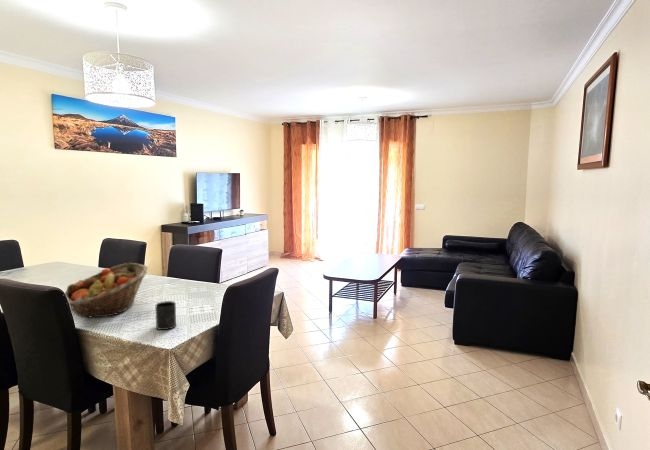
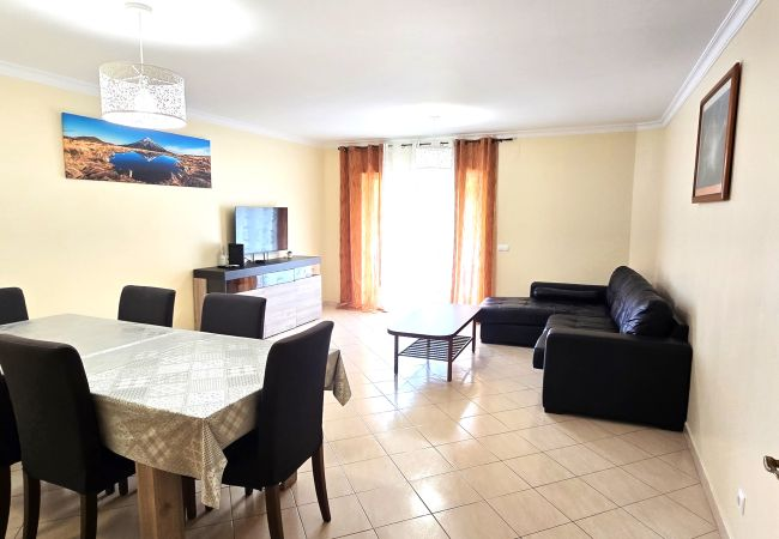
- mug (164, 314)
- fruit basket (107, 288)
